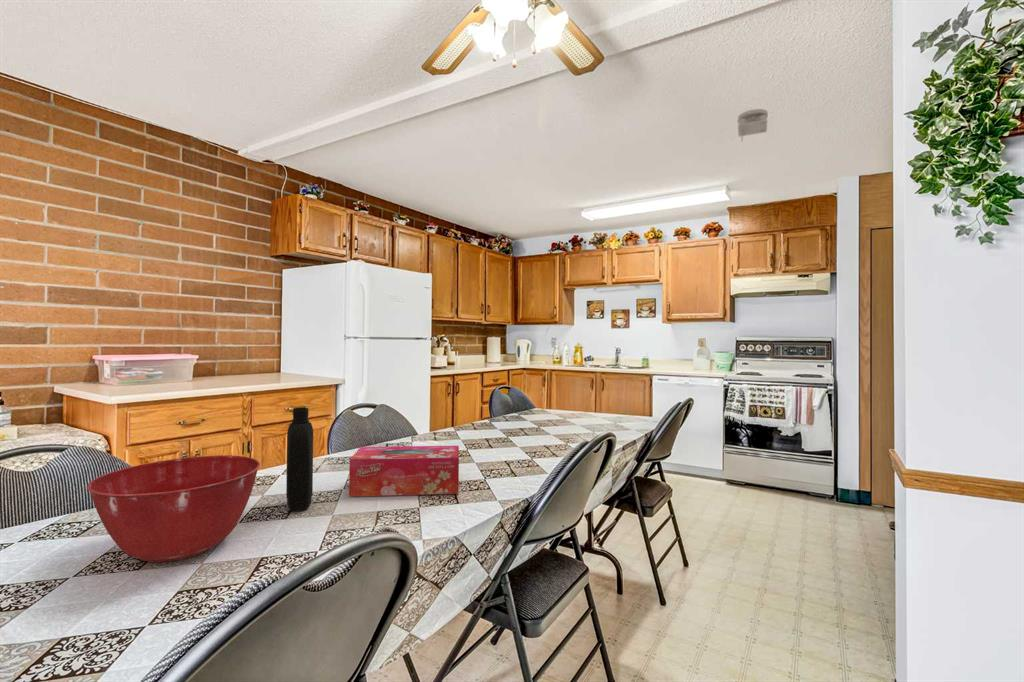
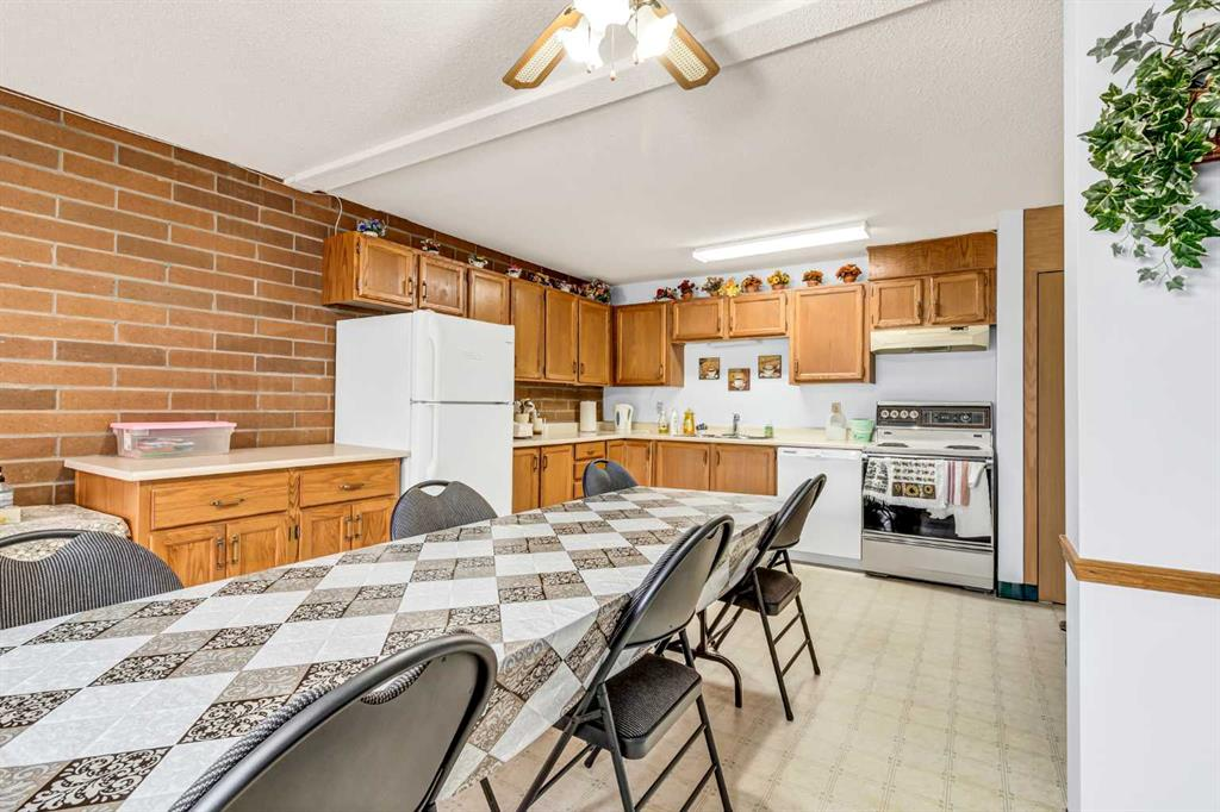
- mixing bowl (180, 509)
- tissue box (407, 469)
- bottle (300, 456)
- smoke detector (752, 127)
